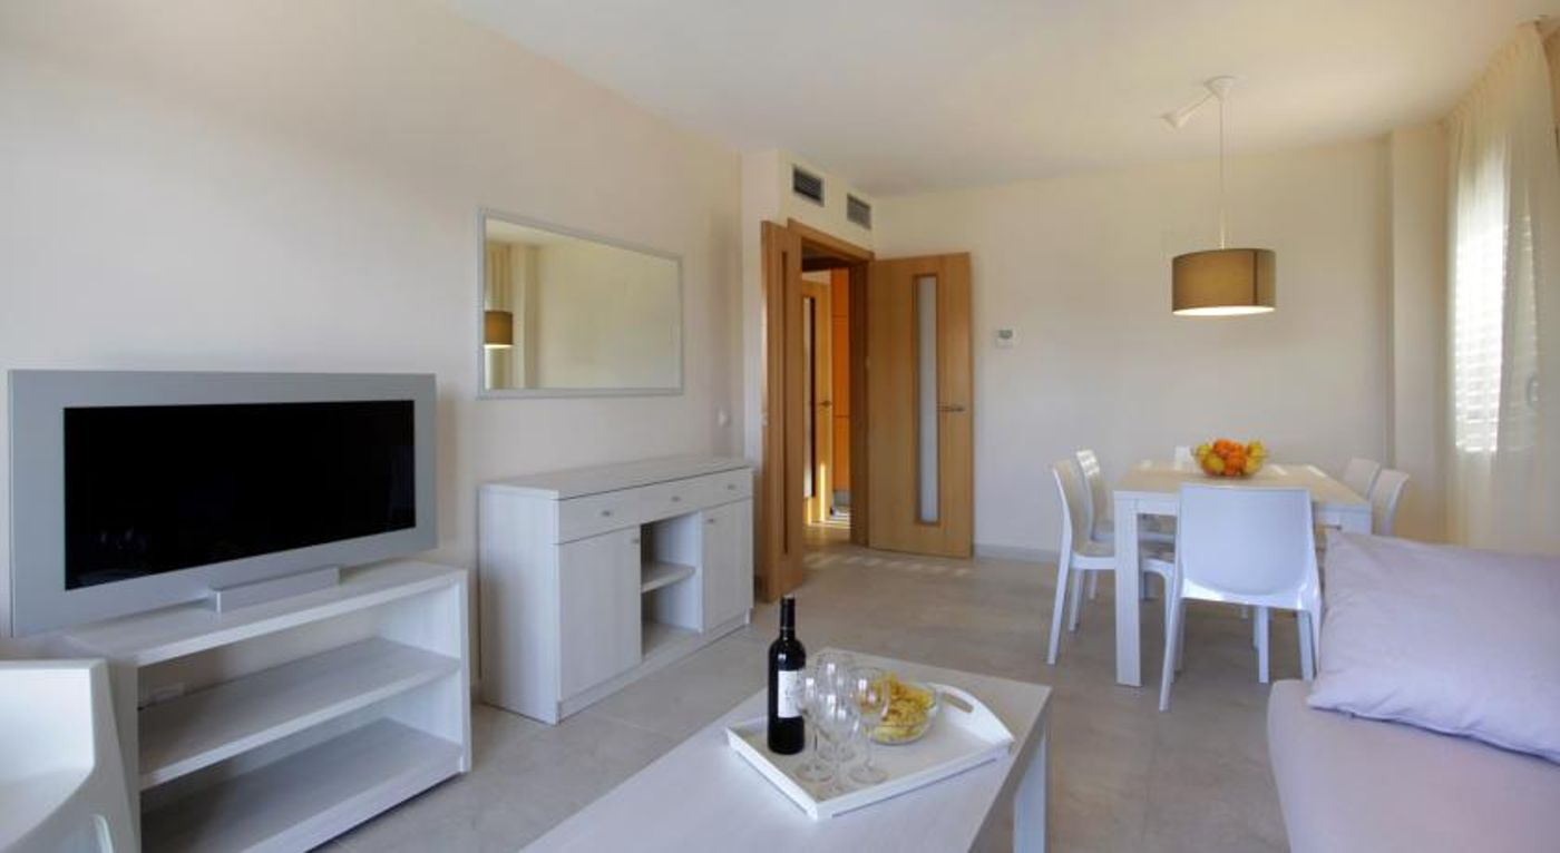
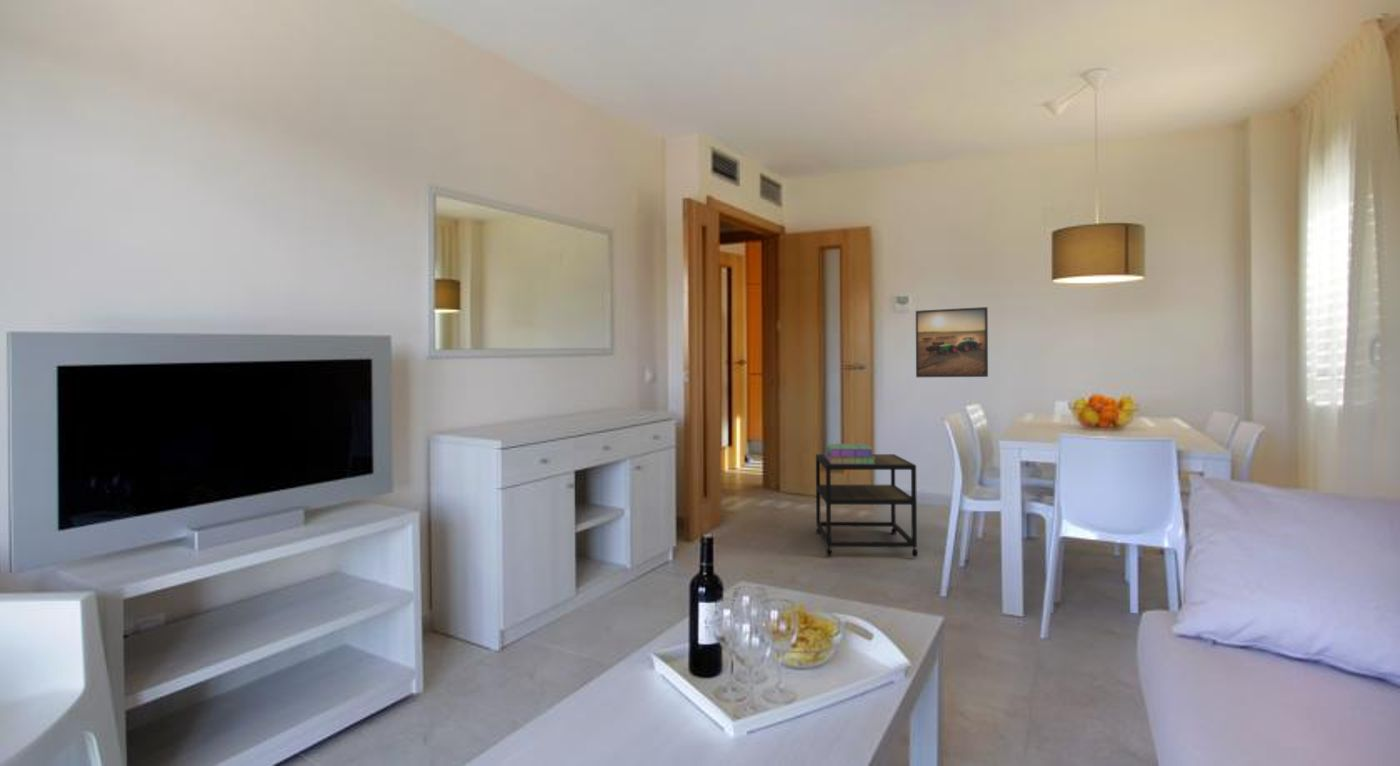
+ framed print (951, 343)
+ stack of books (848, 453)
+ side table (863, 501)
